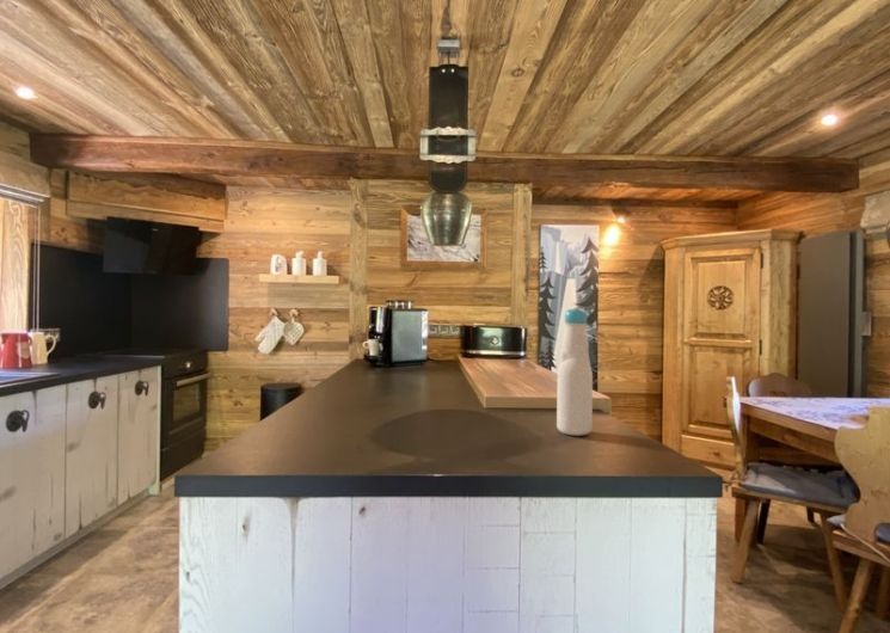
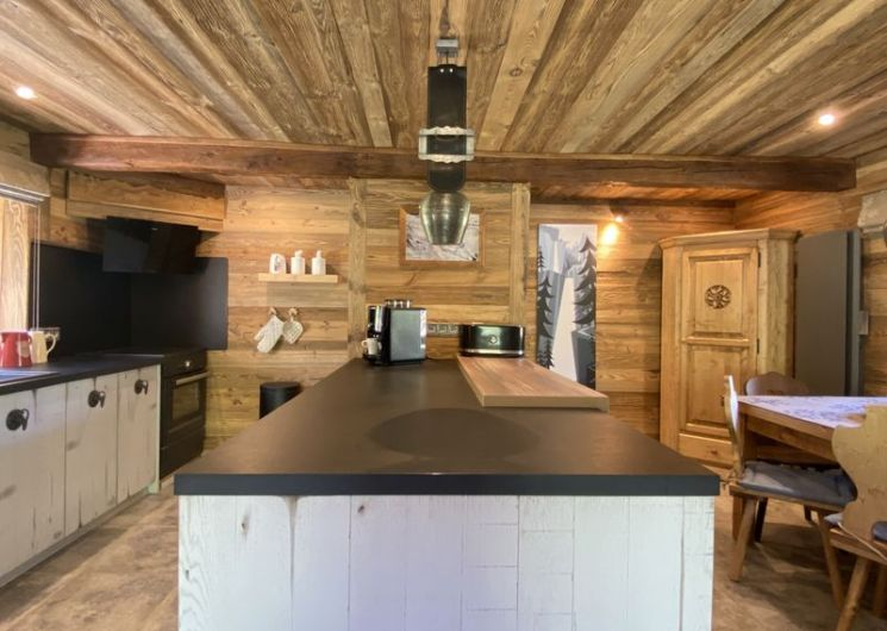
- bottle (575, 369)
